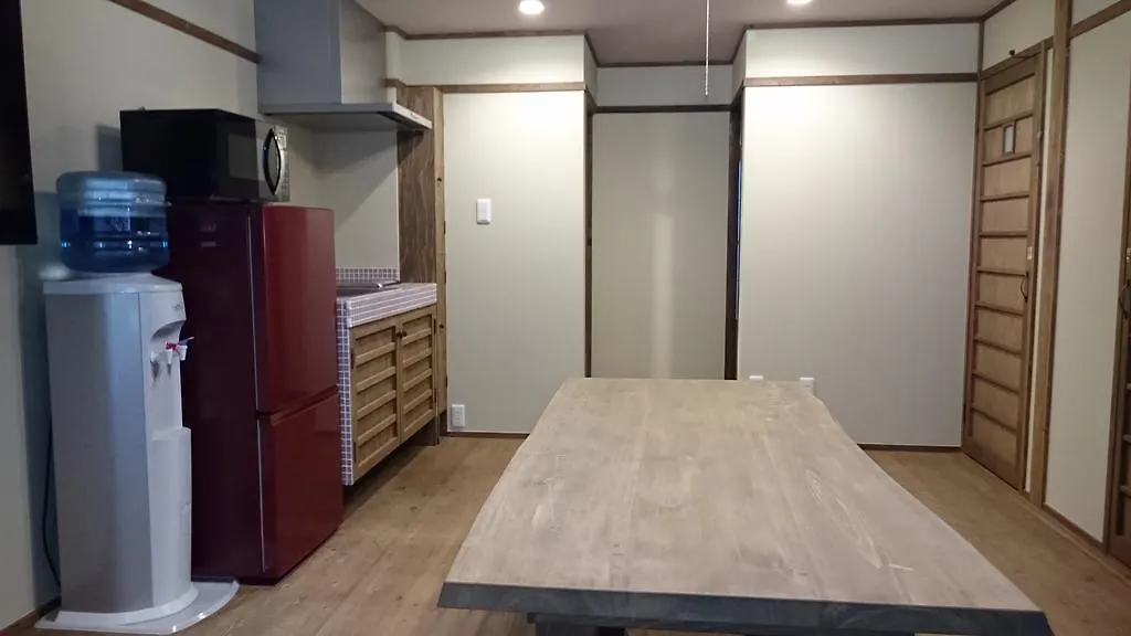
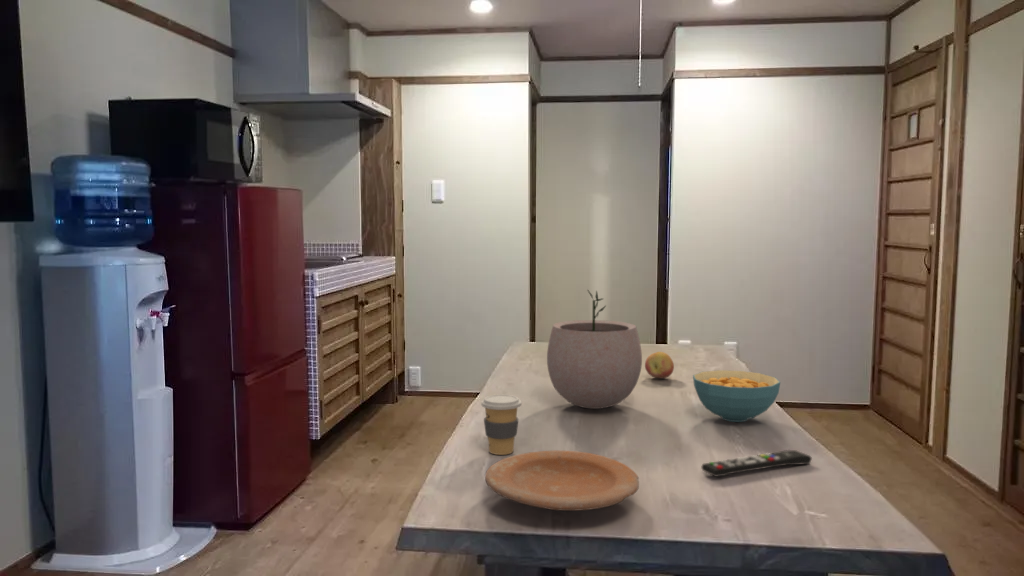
+ fruit (659, 364)
+ plate (561, 486)
+ plant pot (594, 348)
+ cereal bowl (735, 398)
+ coffee cup (501, 424)
+ remote control (757, 463)
